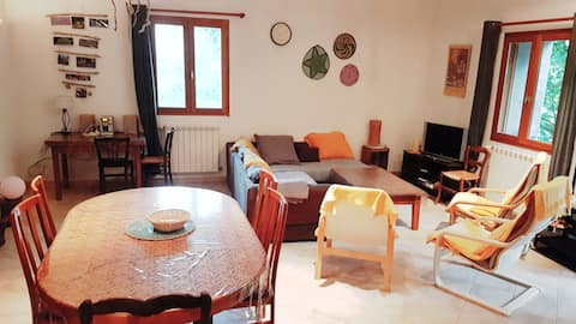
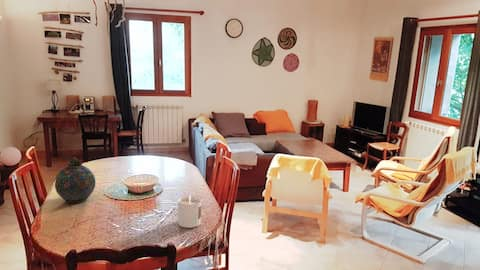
+ candle (189, 209)
+ snuff bottle (75, 179)
